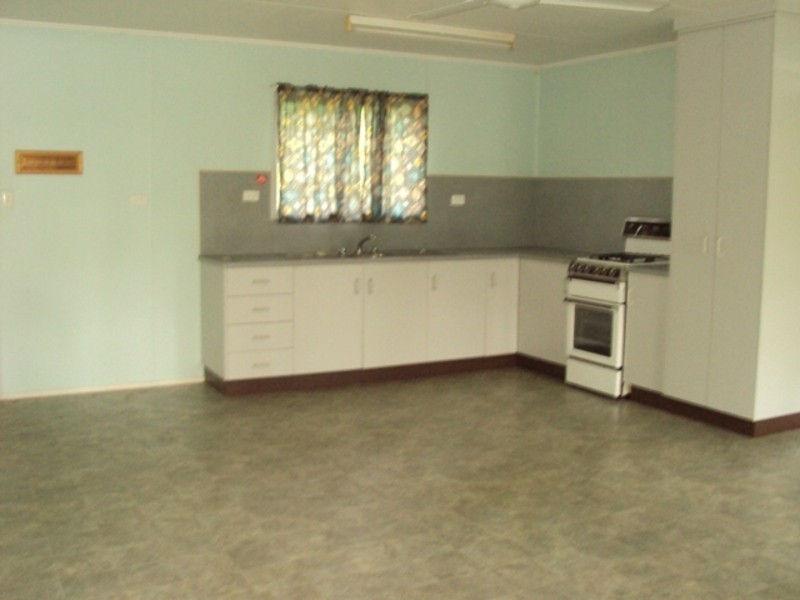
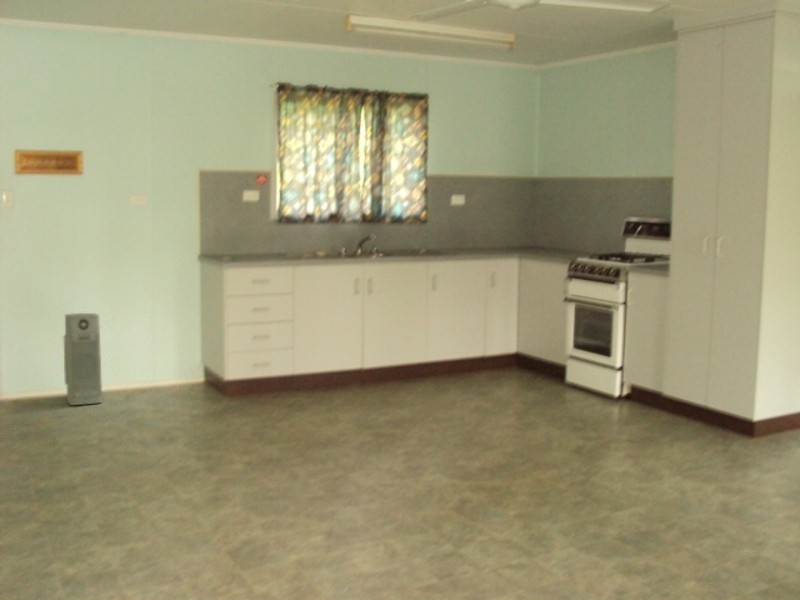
+ air purifier (81, 356)
